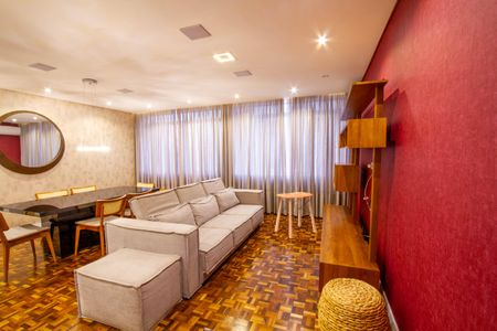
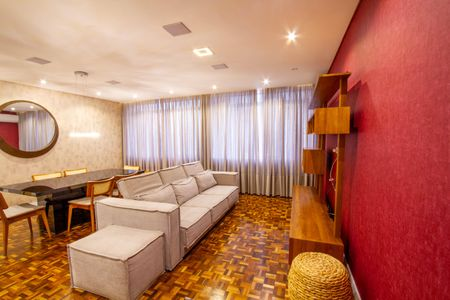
- side table (293, 213)
